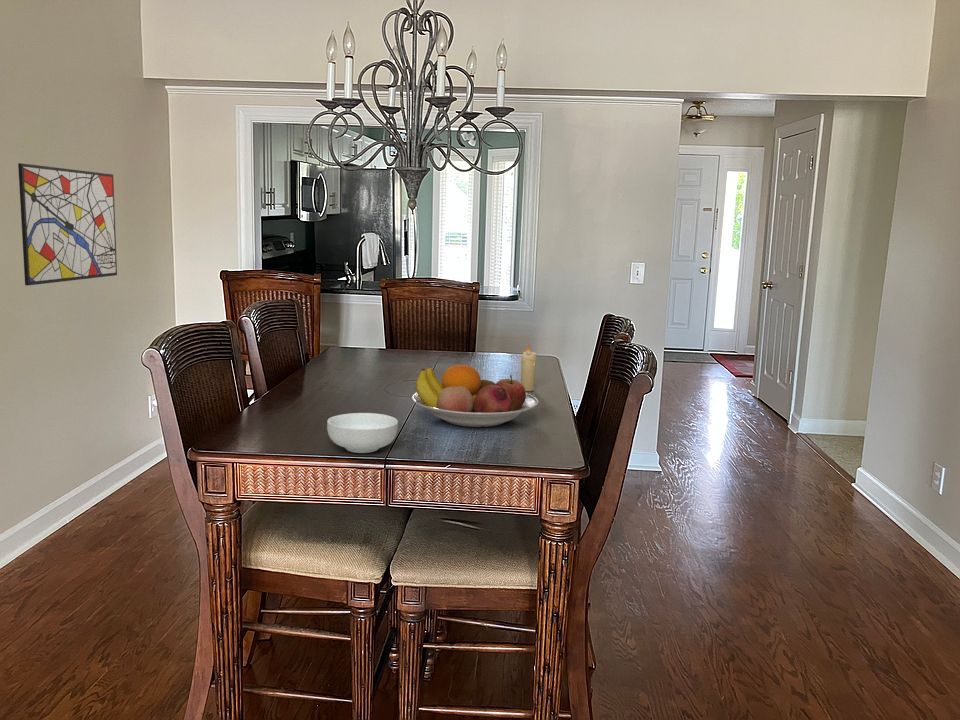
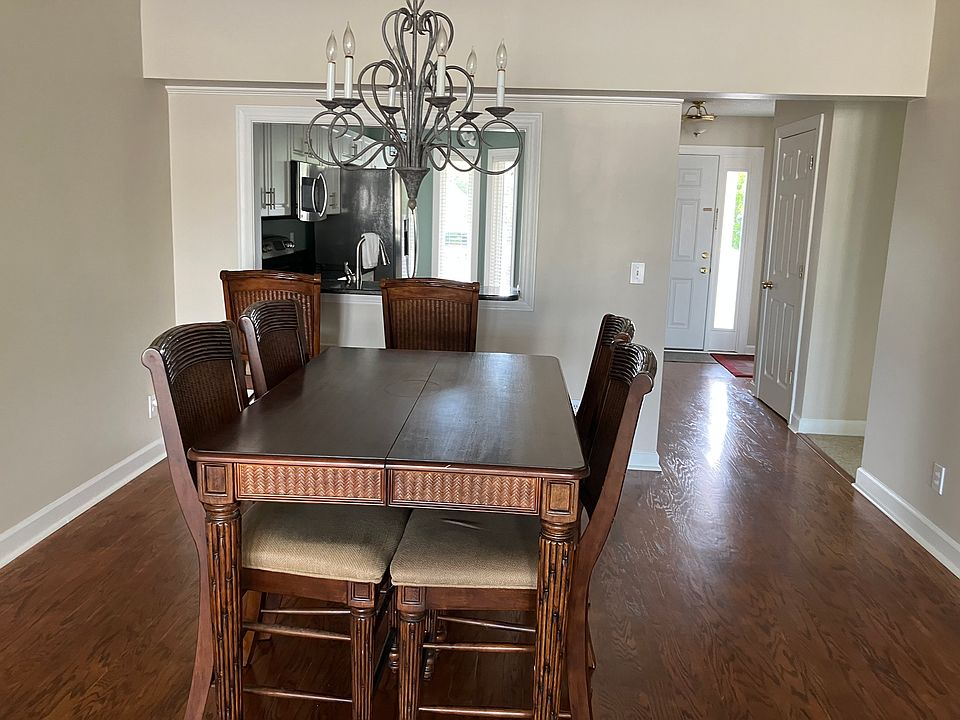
- cereal bowl (362, 434)
- wall art (72, 225)
- candle (528, 367)
- fruit bowl (475, 393)
